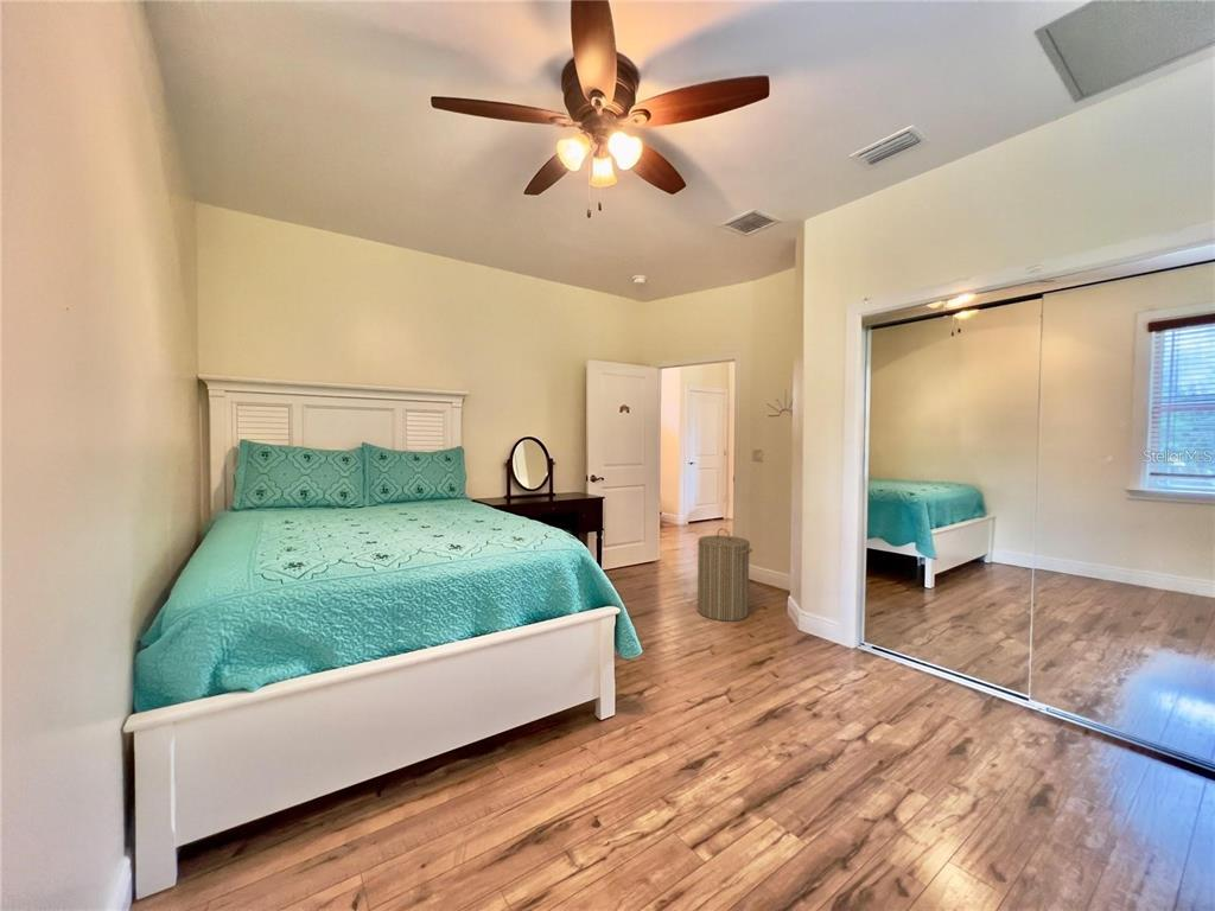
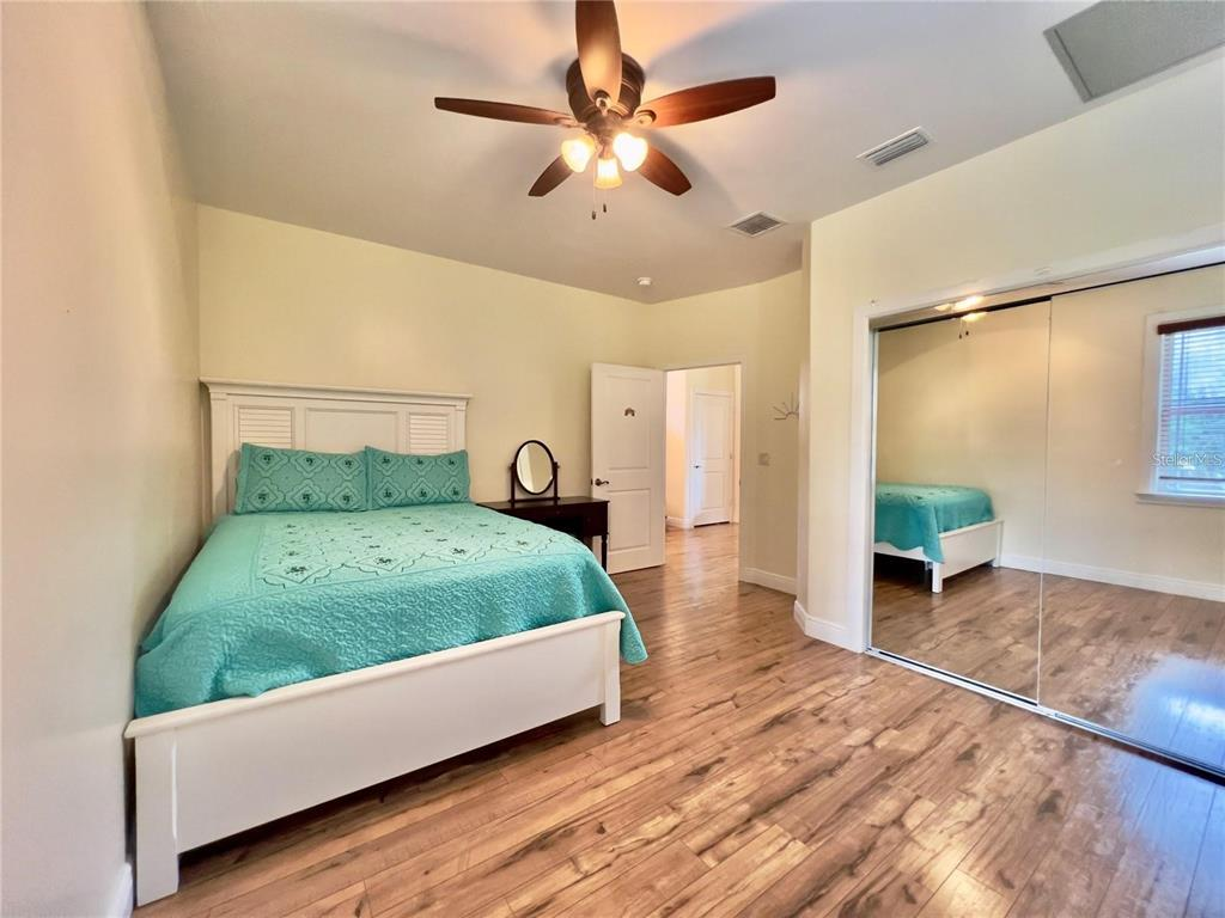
- laundry hamper (723, 569)
